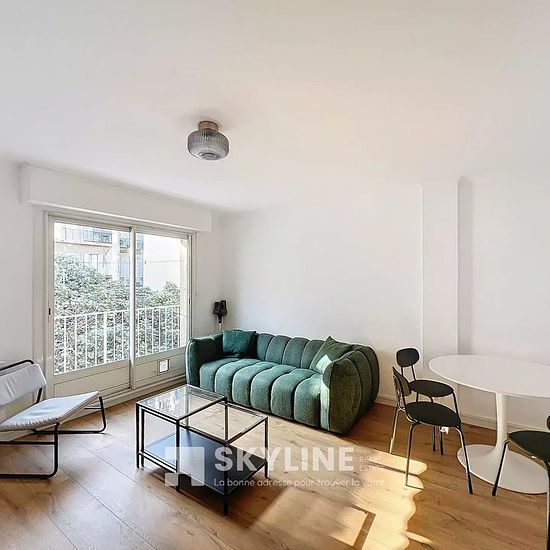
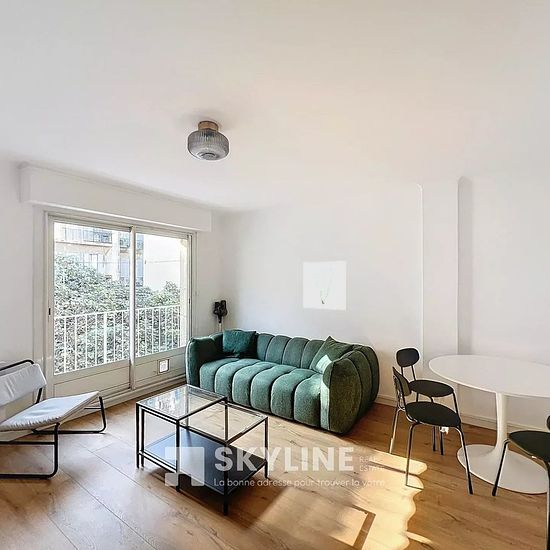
+ wall art (324, 285)
